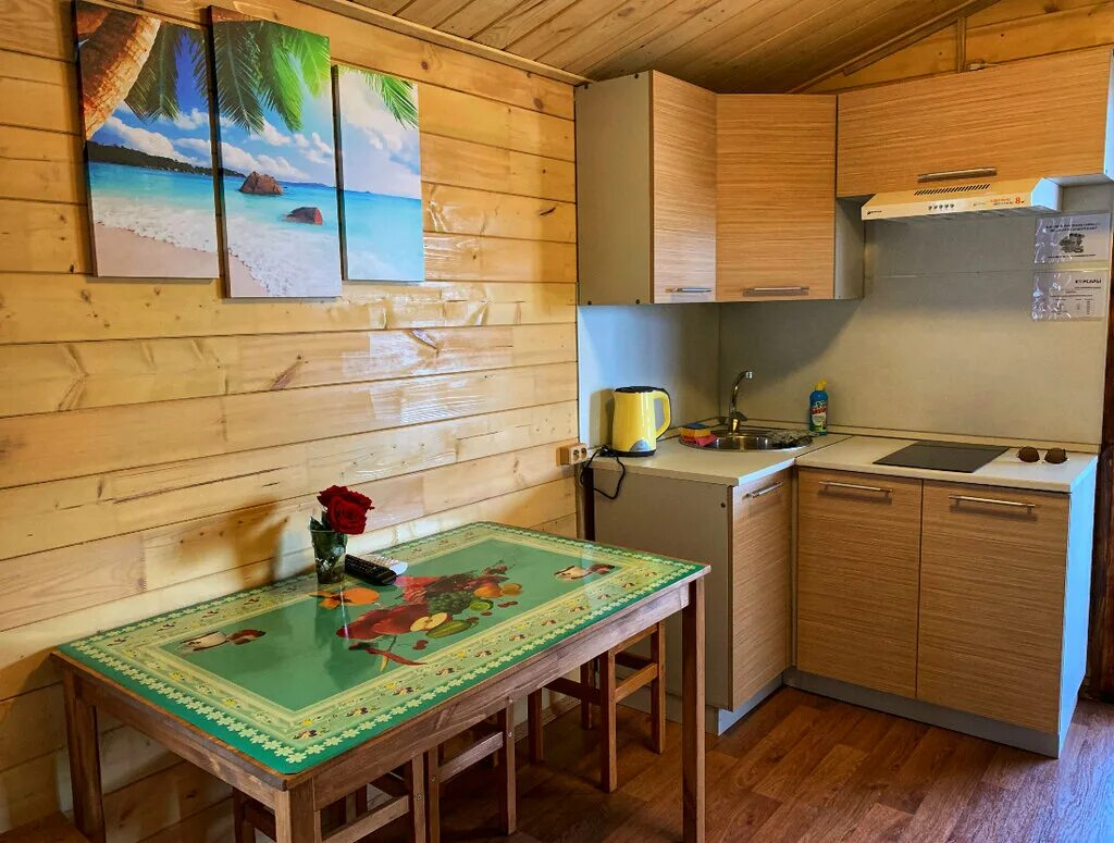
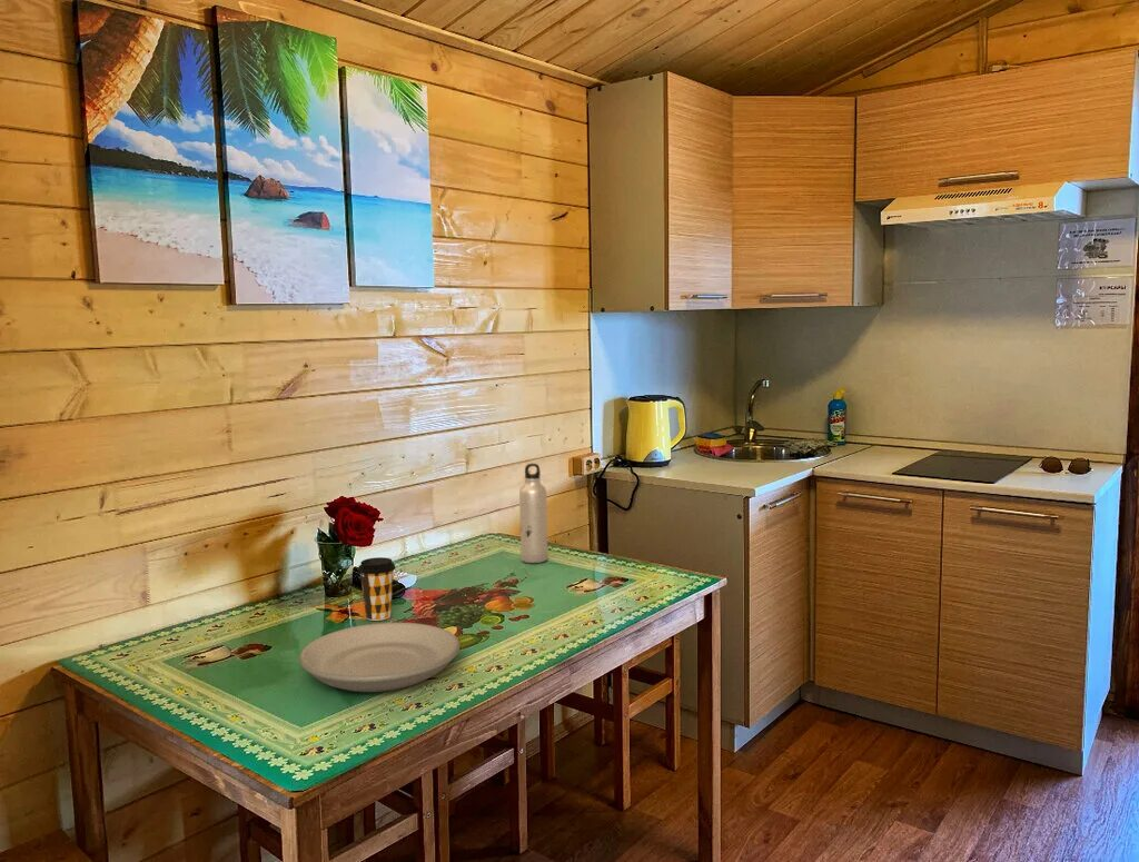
+ plate (382, 658)
+ water bottle (533, 512)
+ coffee cup (377, 588)
